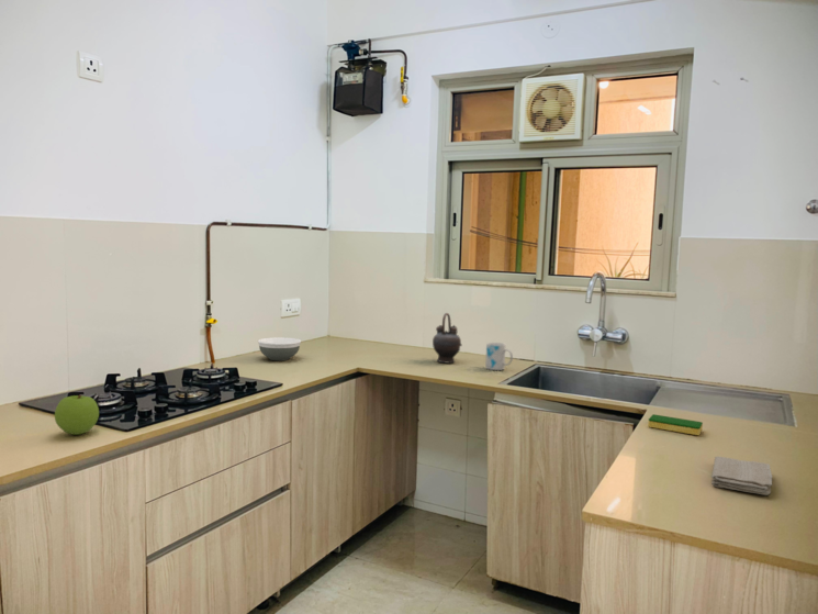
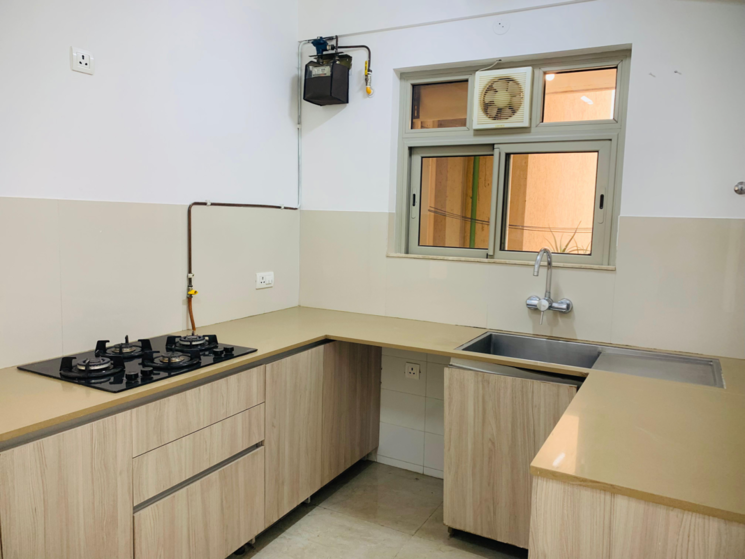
- bowl (279, 349)
- washcloth (741, 473)
- dish sponge (674, 424)
- apple (77, 414)
- mug (500, 356)
- teapot (448, 337)
